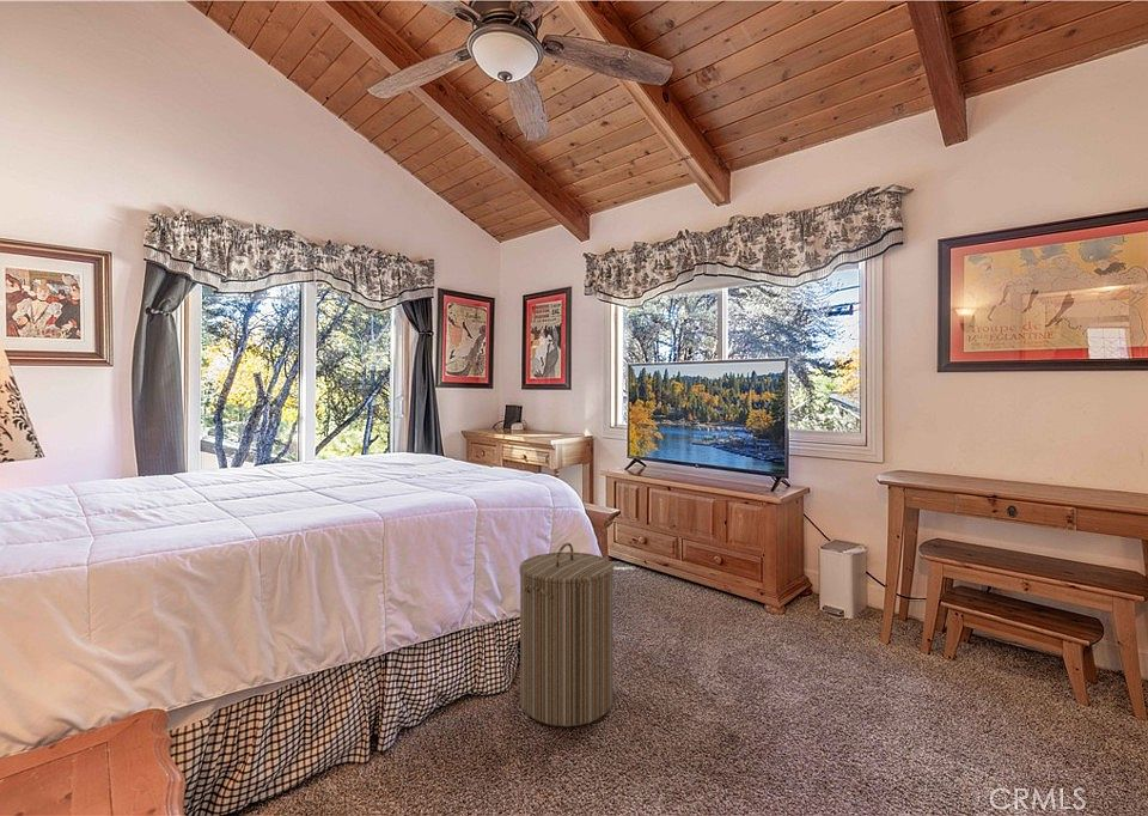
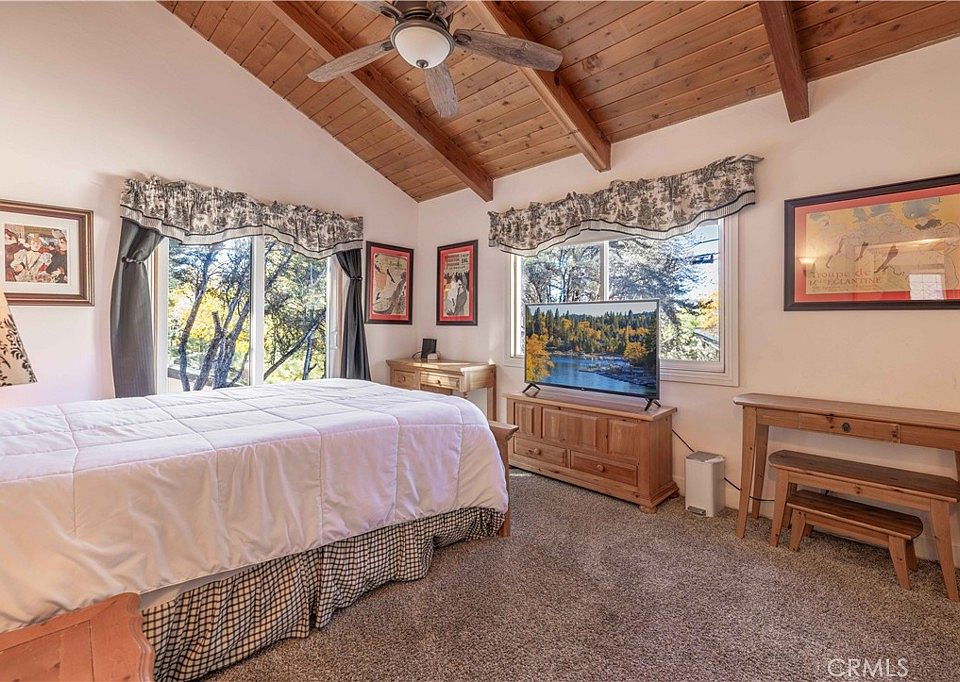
- laundry hamper (566, 621)
